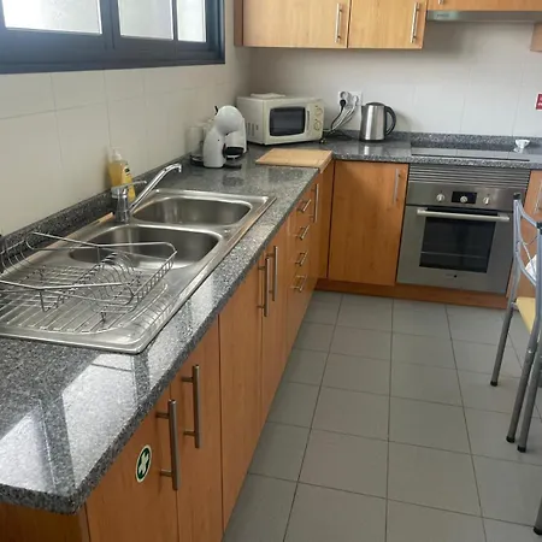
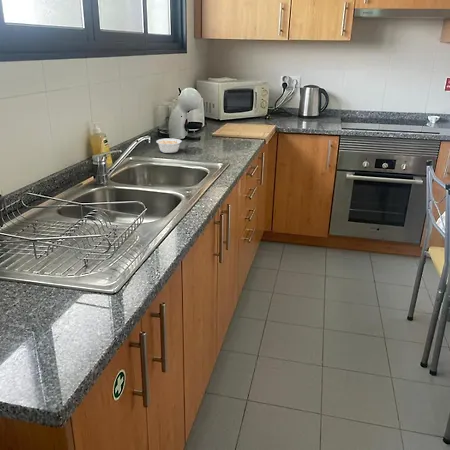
+ legume (169, 144)
